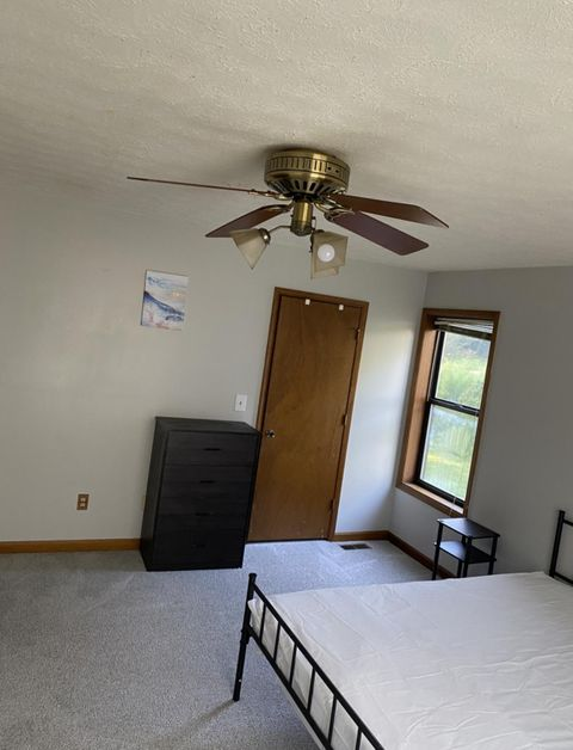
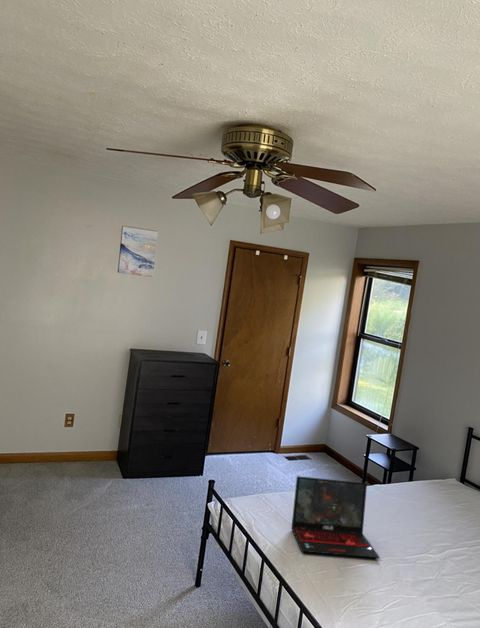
+ laptop (336, 516)
